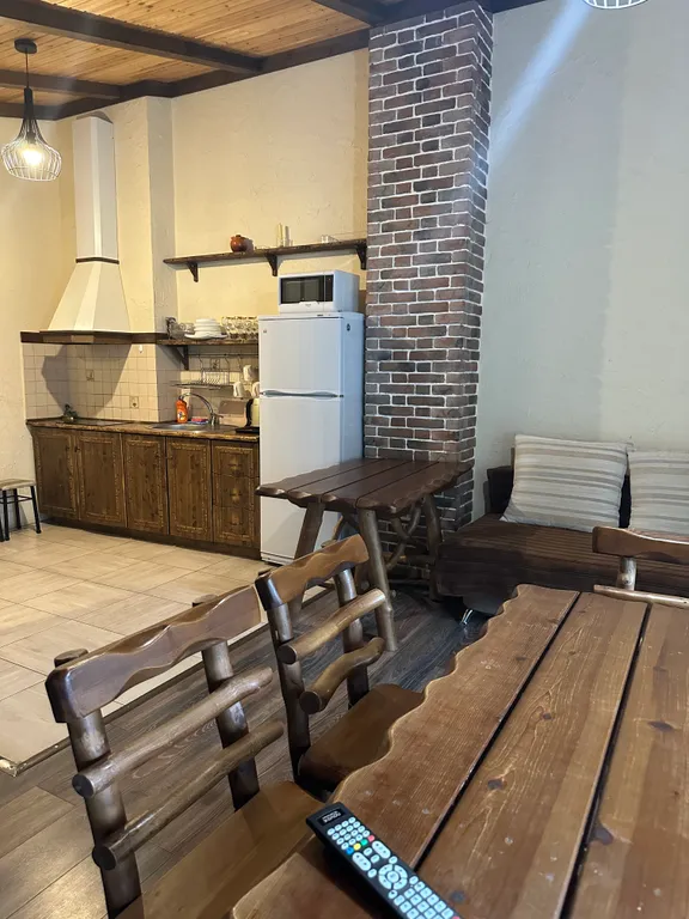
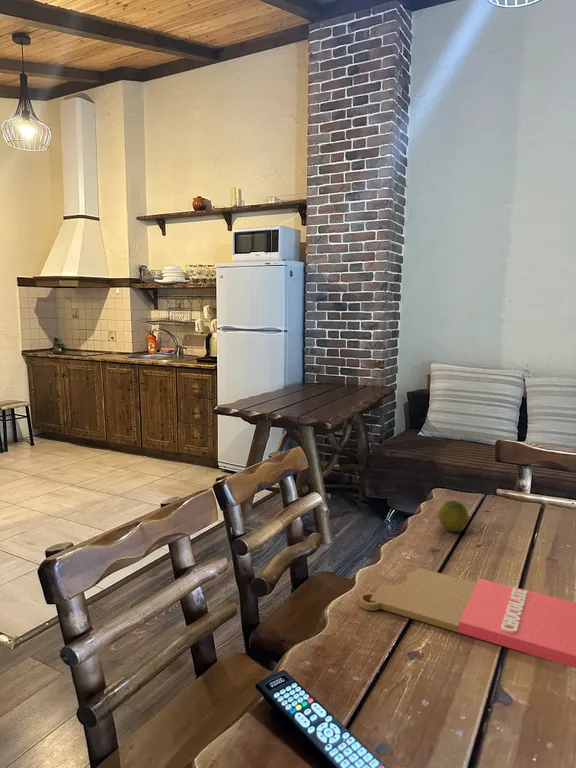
+ fruit (453, 515)
+ cutting board (493, 611)
